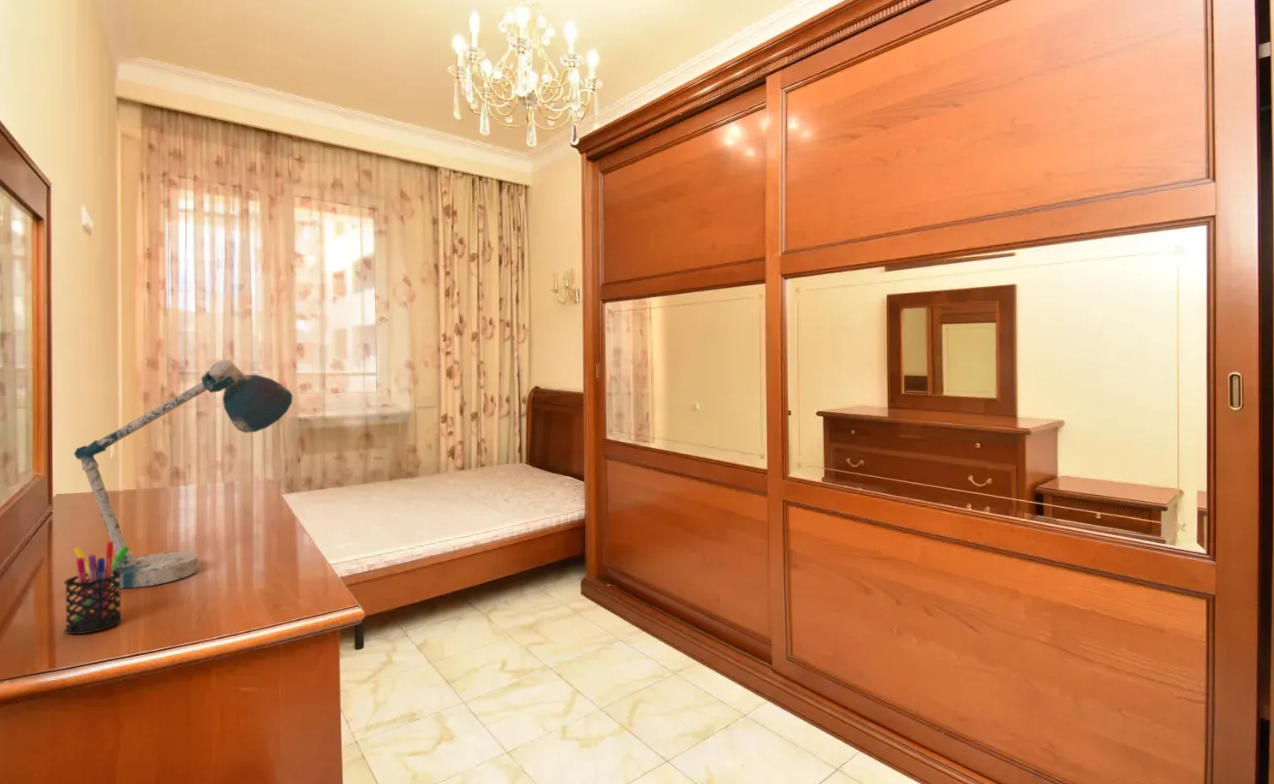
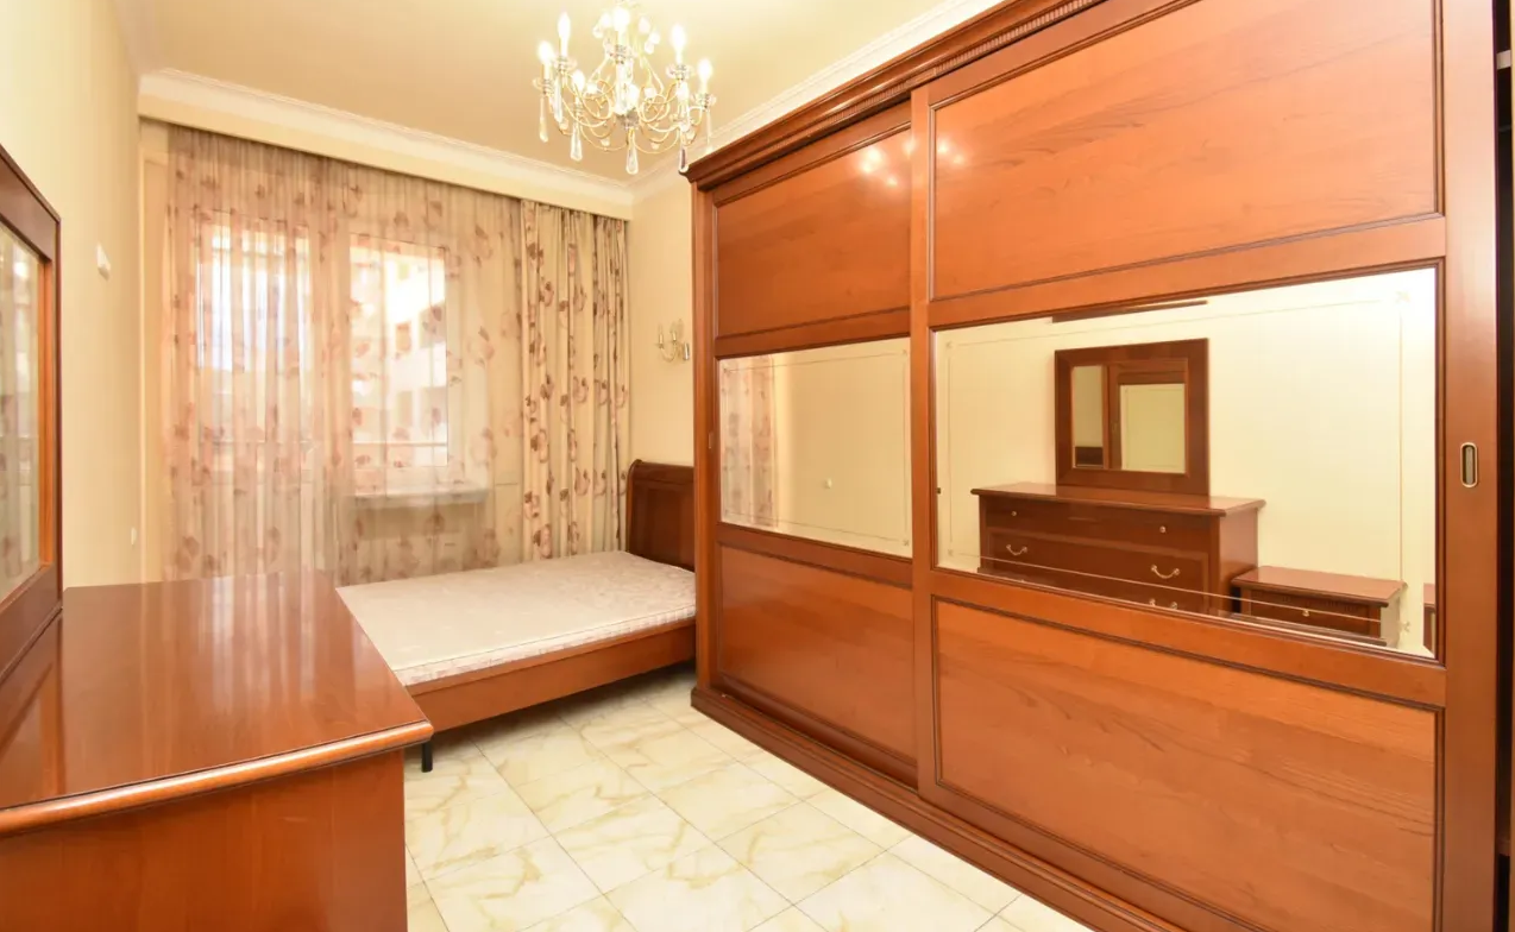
- pen holder (101, 581)
- desk lamp (233, 424)
